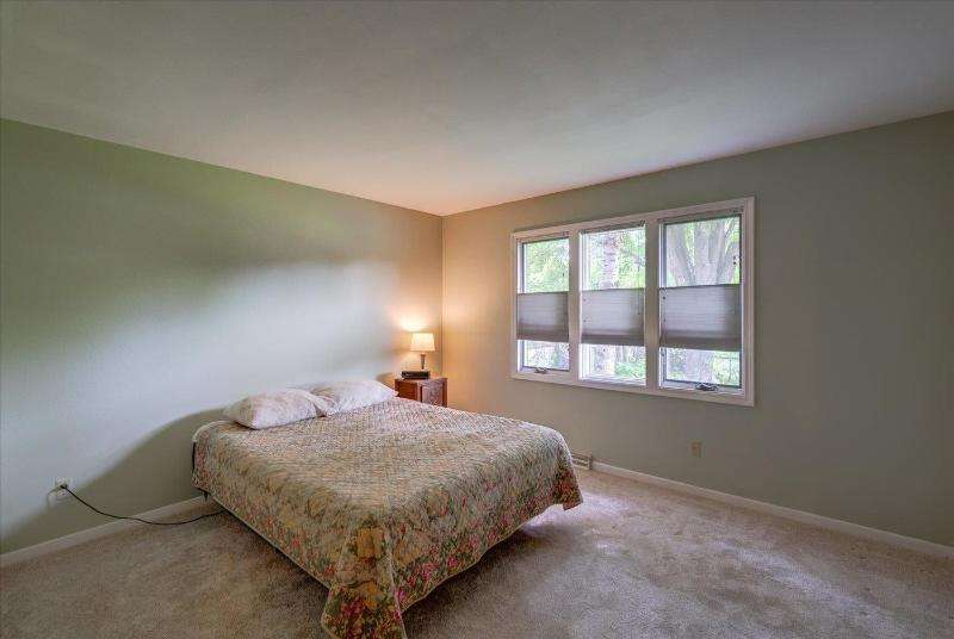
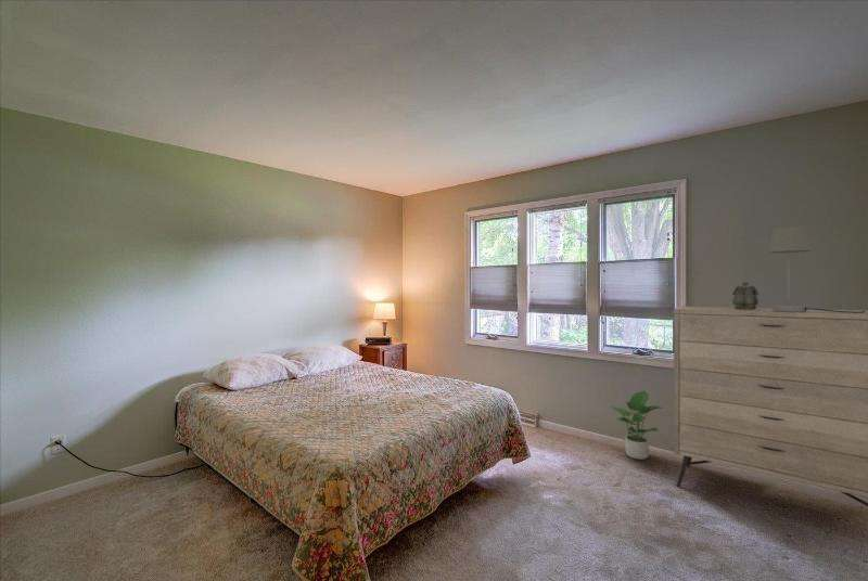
+ table lamp (808, 250)
+ decorative box (744, 295)
+ potted plant (633, 424)
+ dresser (770, 404)
